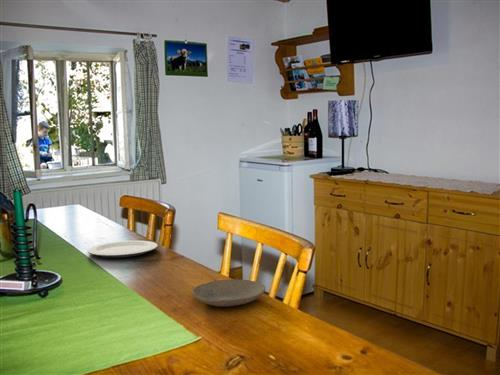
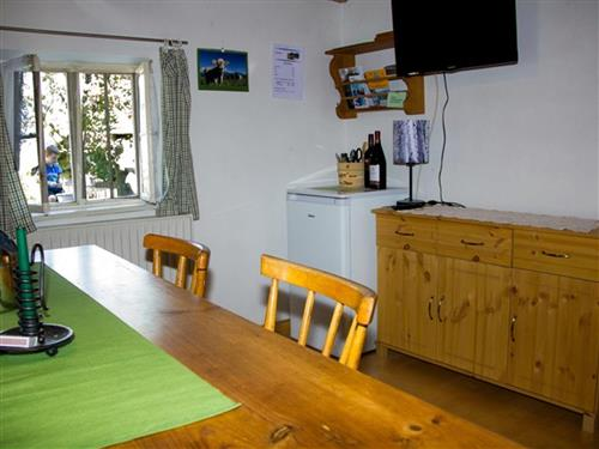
- plate (229, 294)
- plate (123, 249)
